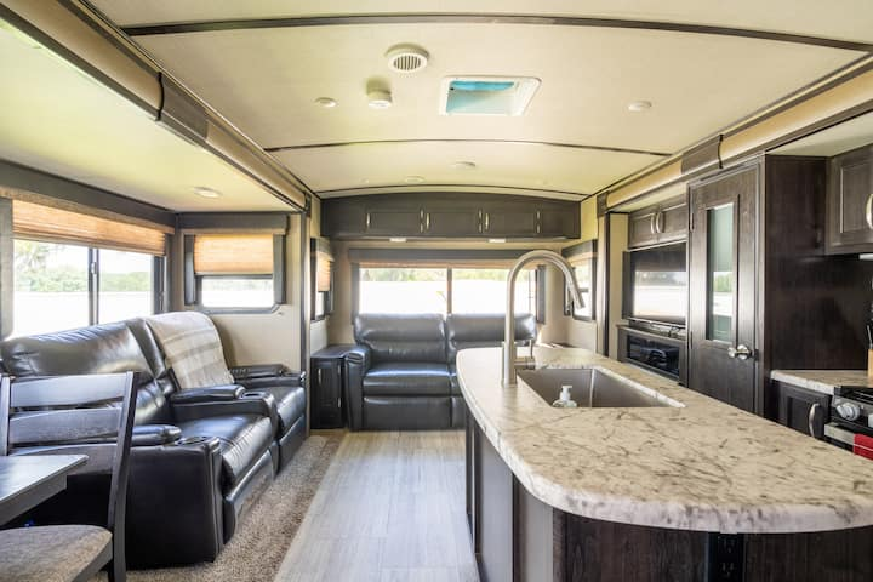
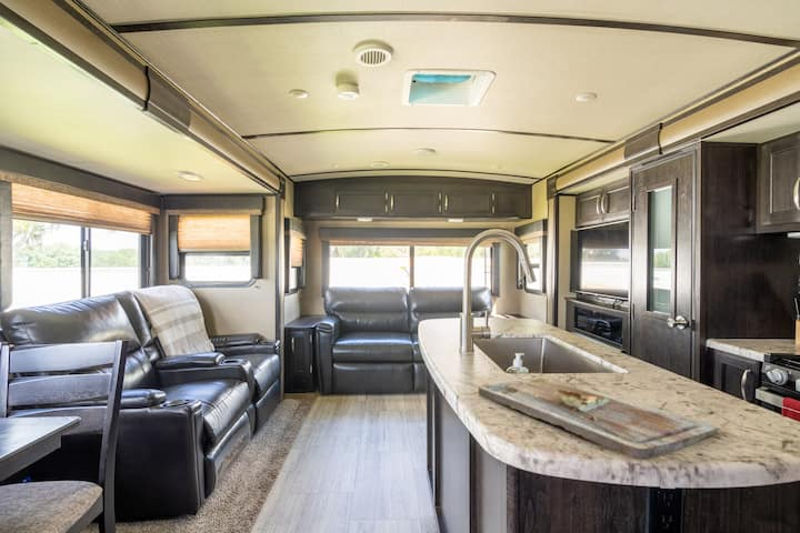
+ cutting board (582, 398)
